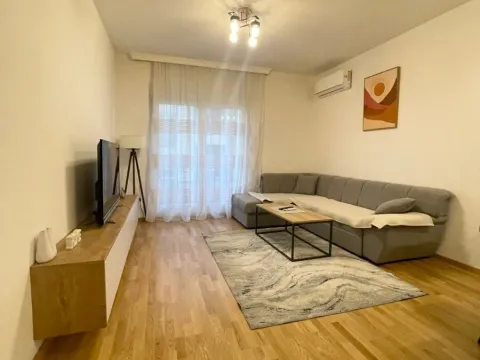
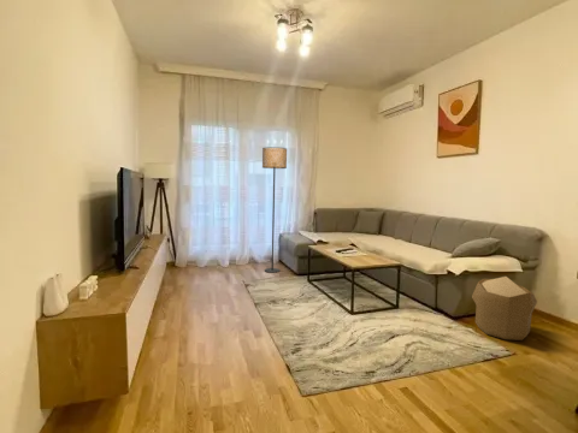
+ floor lamp (273, 210)
+ pouf (503, 303)
